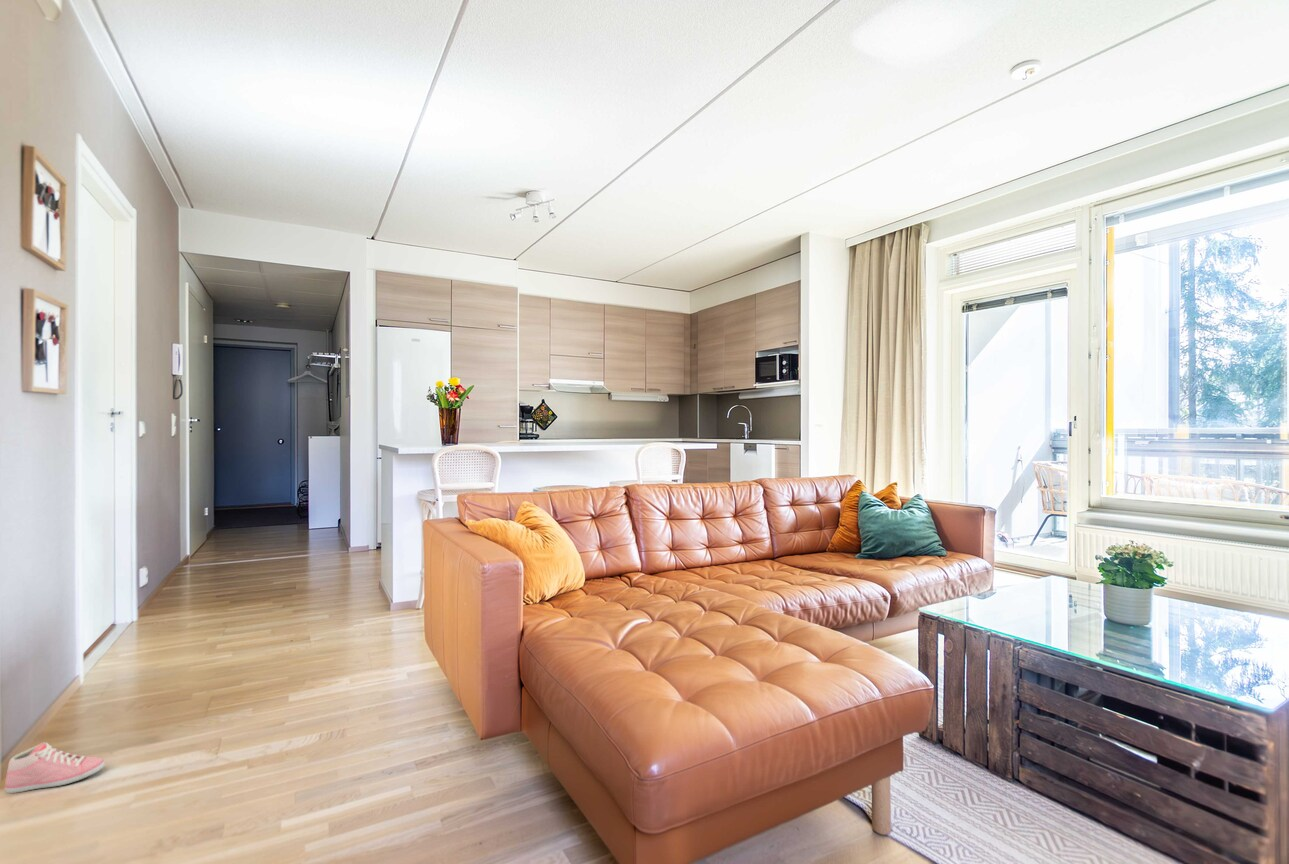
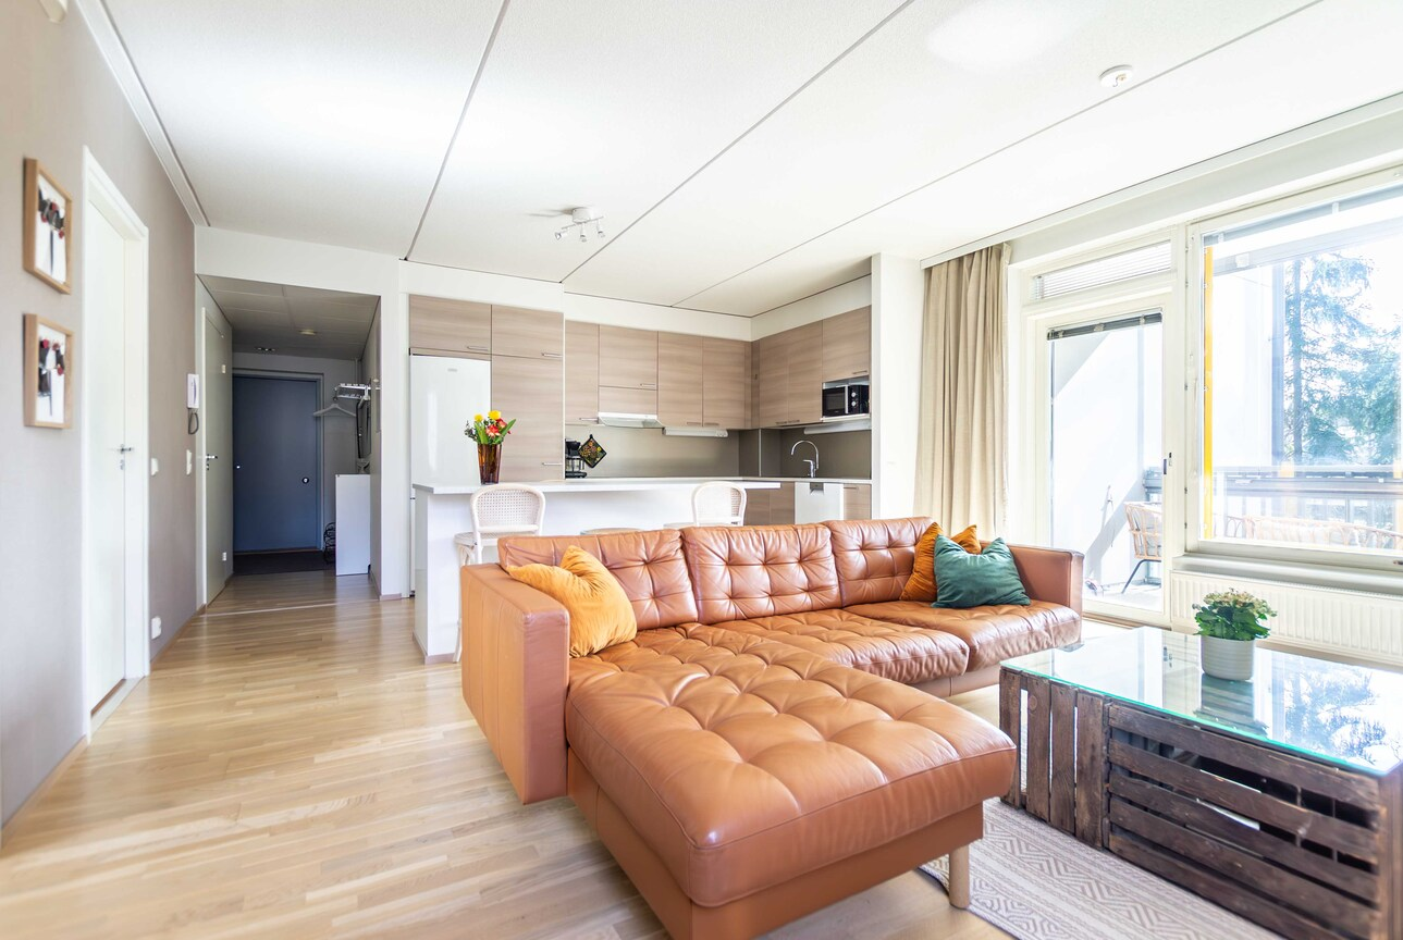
- sneaker (55, 762)
